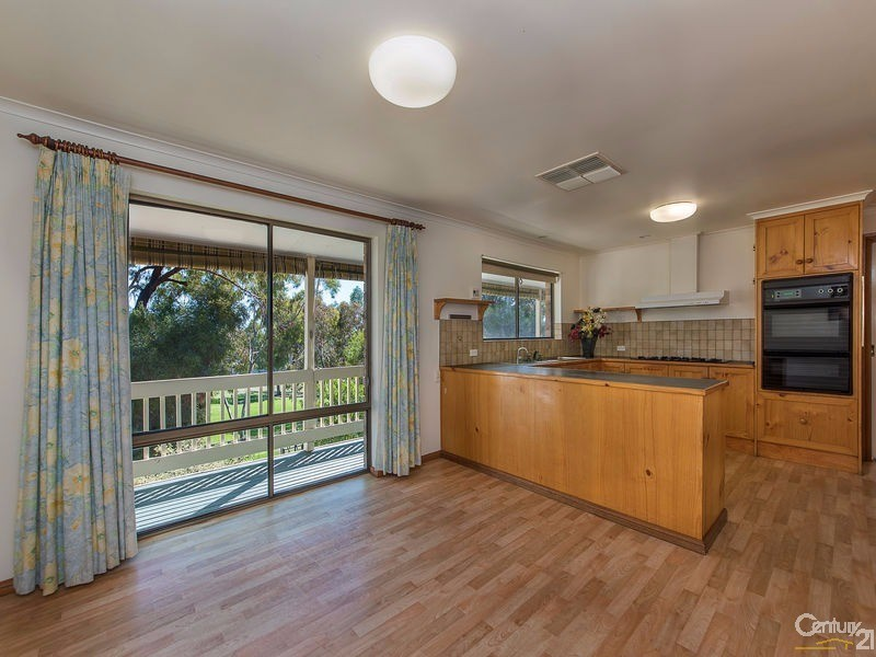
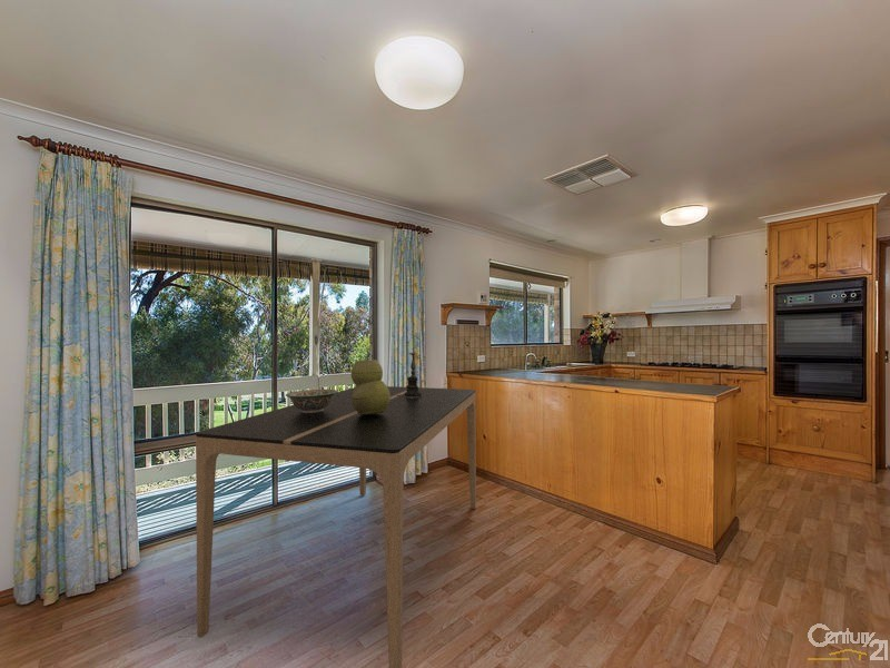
+ vase (370, 386)
+ candle holder (413, 370)
+ dining table (365, 480)
+ decorative bowl (312, 401)
